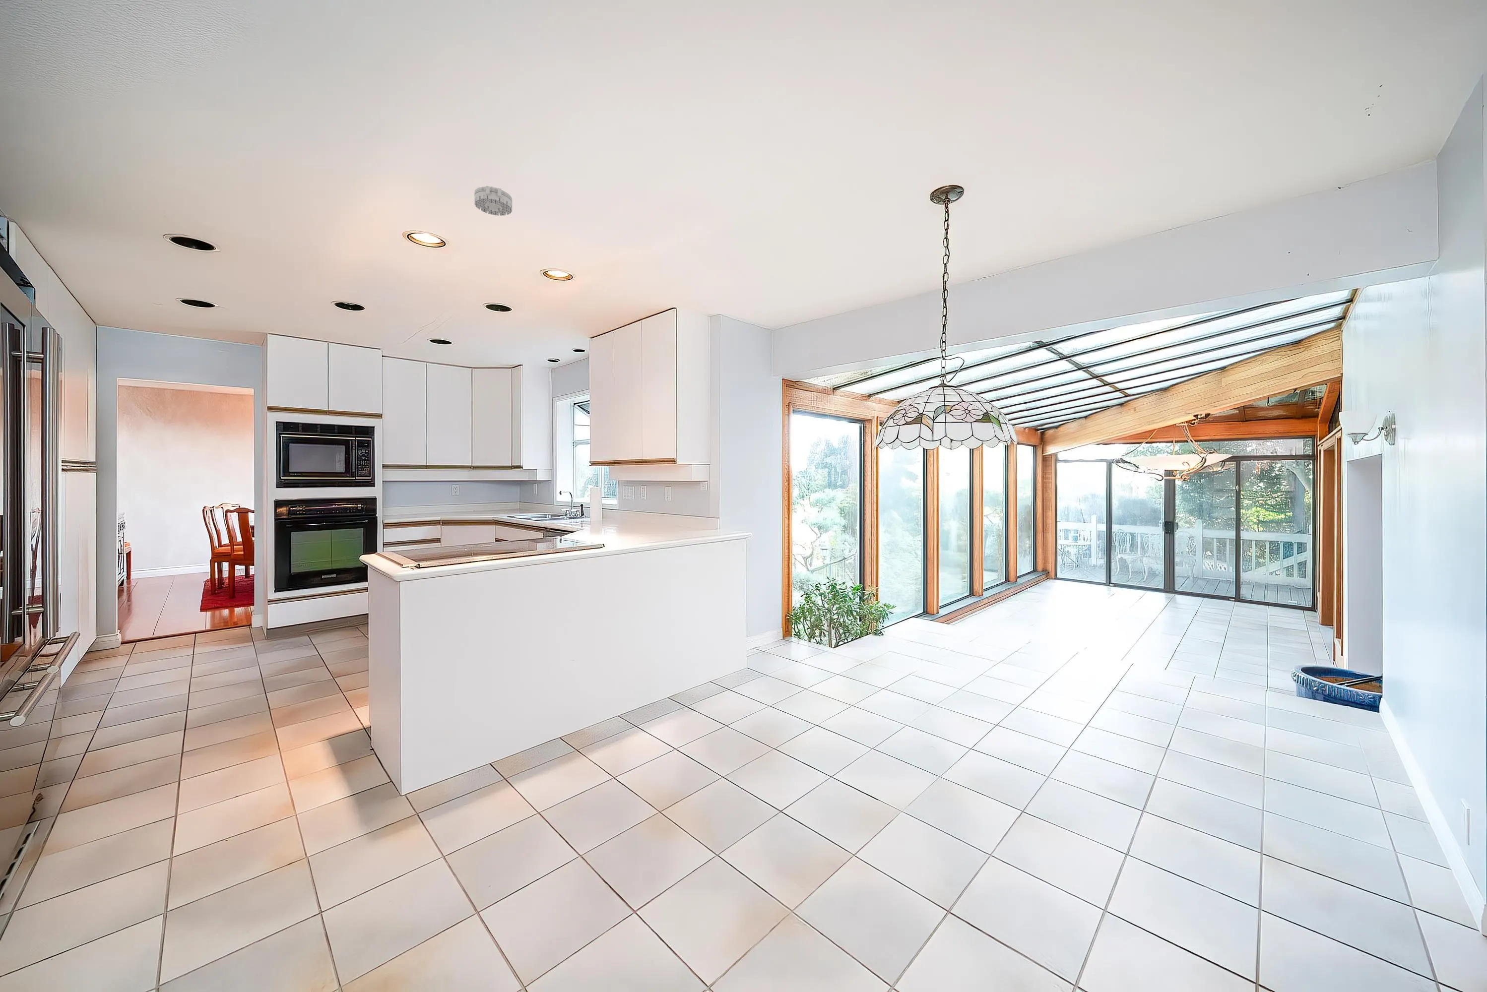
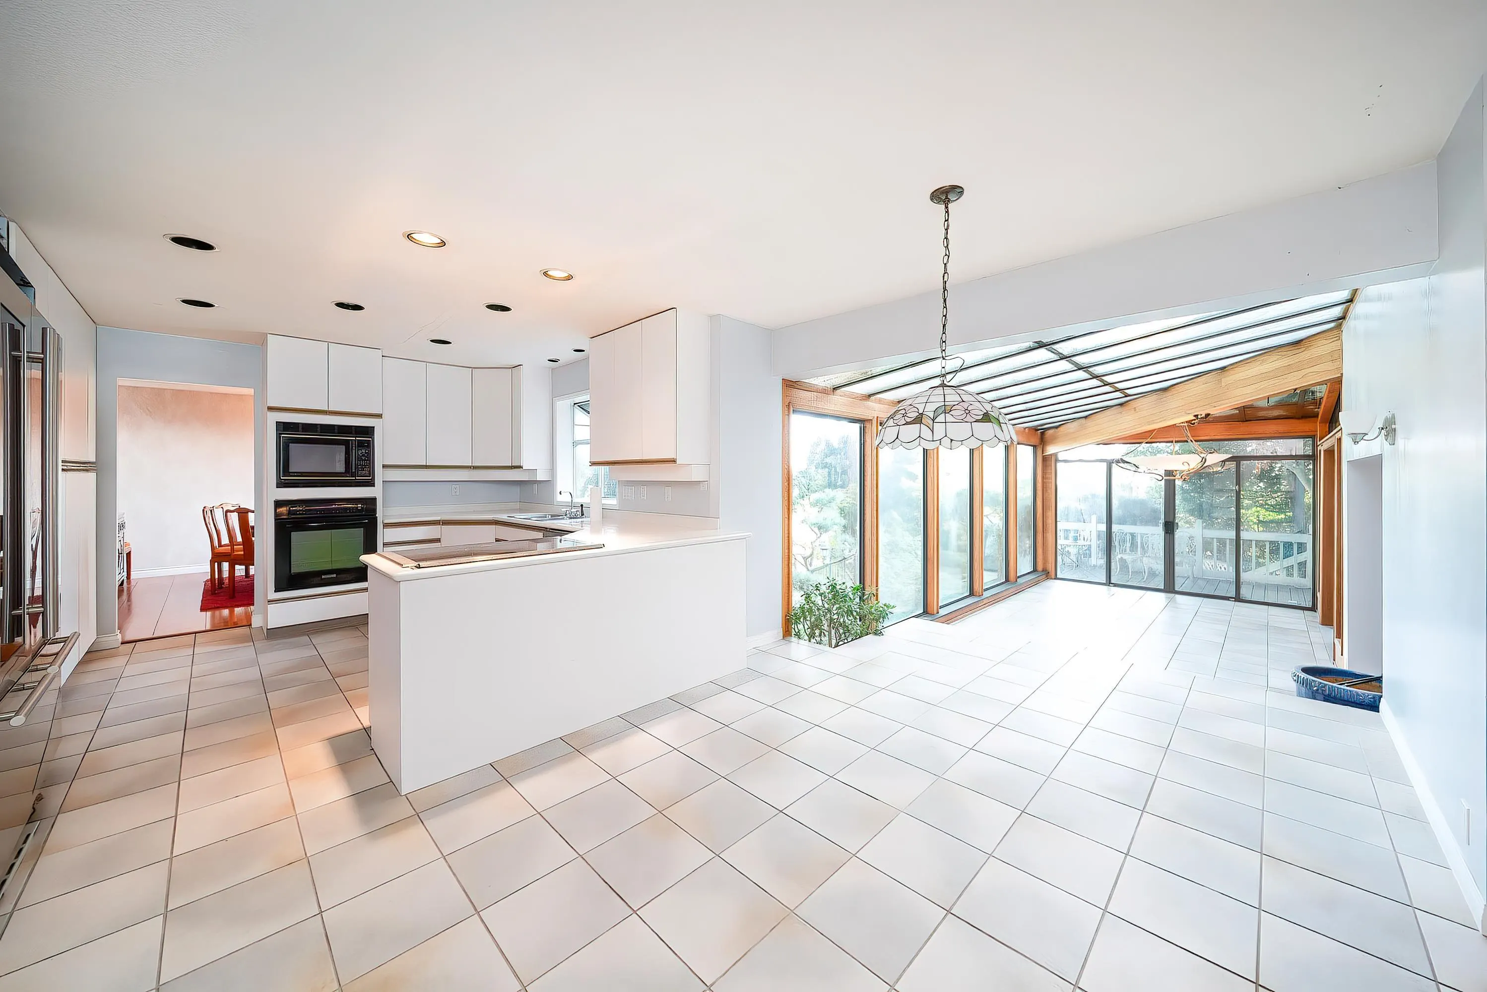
- smoke detector (493, 200)
